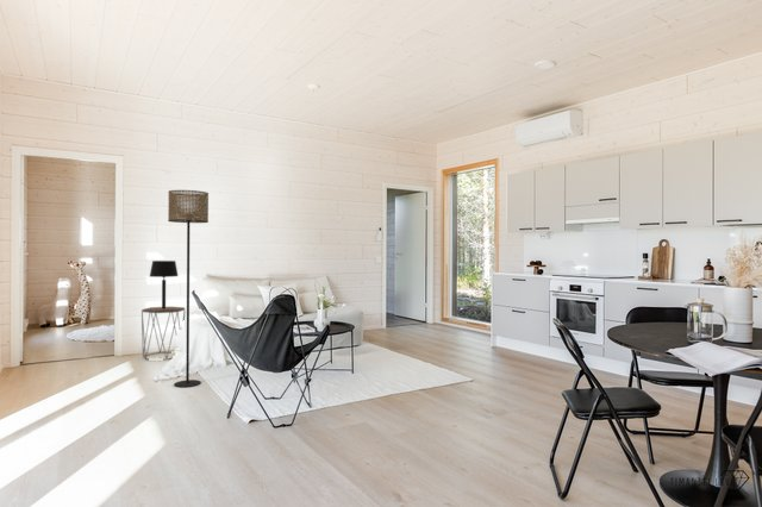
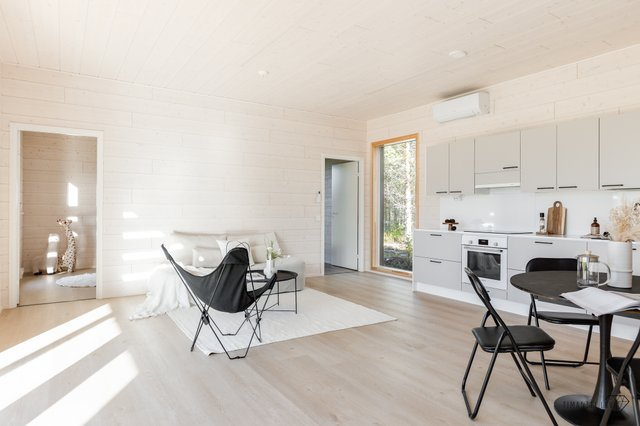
- floor lamp (187, 288)
- side table (164, 332)
- table lamp (163, 284)
